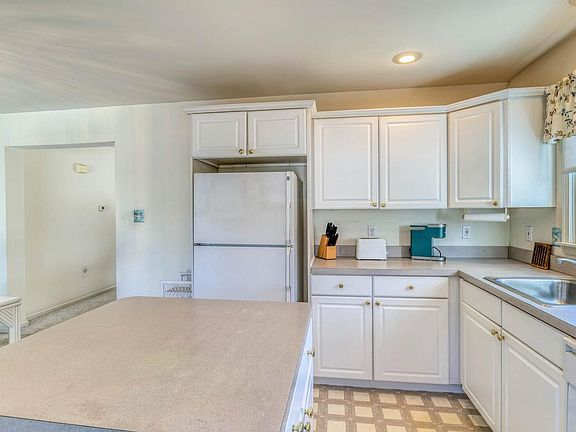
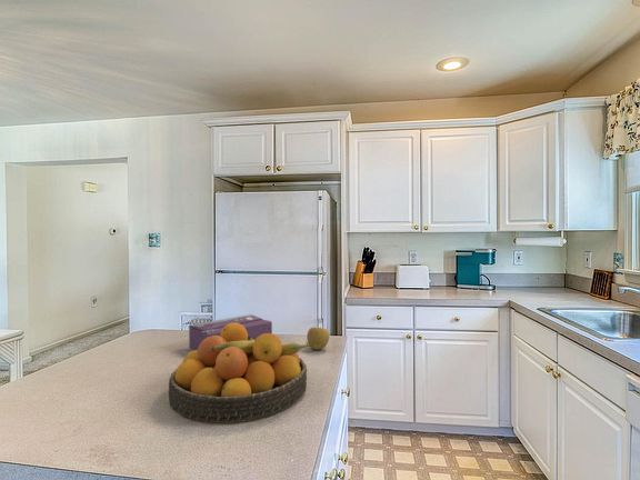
+ tissue box (224, 326)
+ apple (318, 338)
+ fruit bowl (240, 360)
